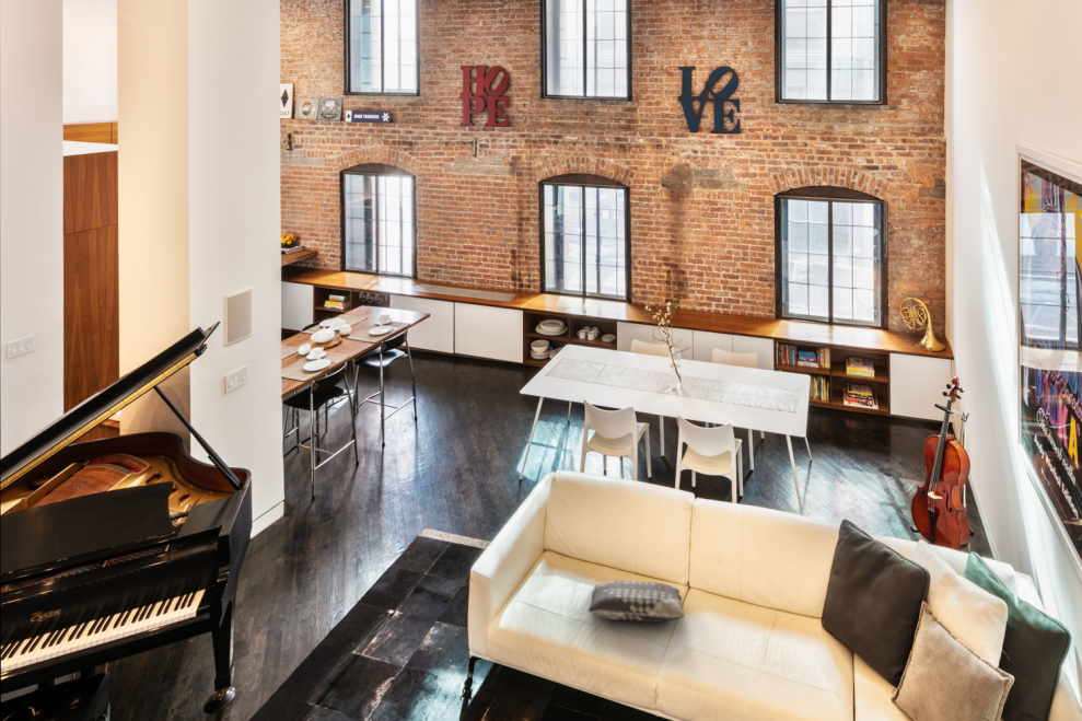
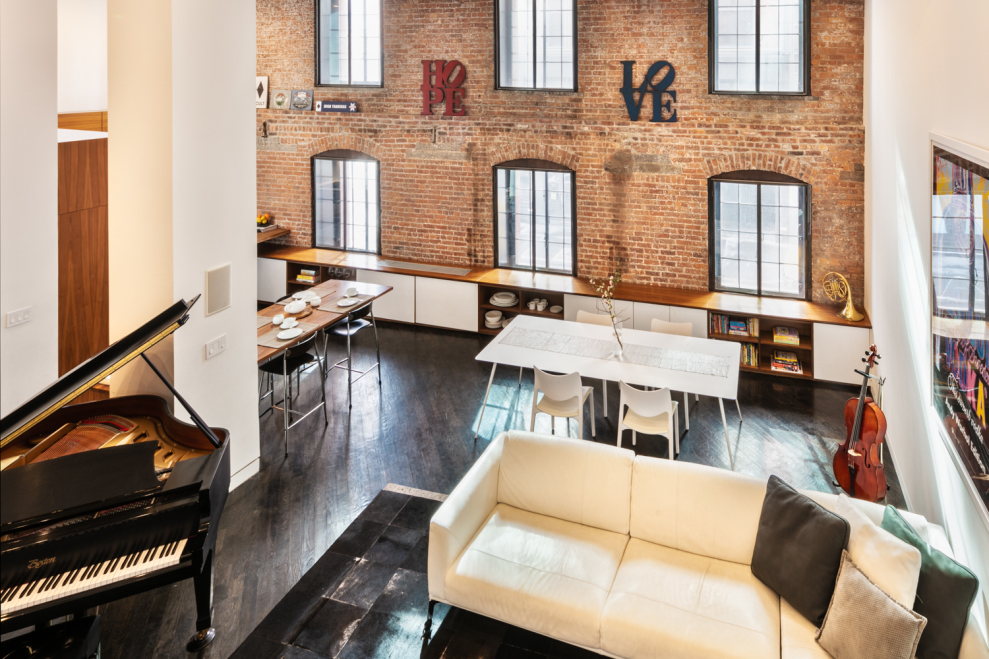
- cushion (636, 600)
